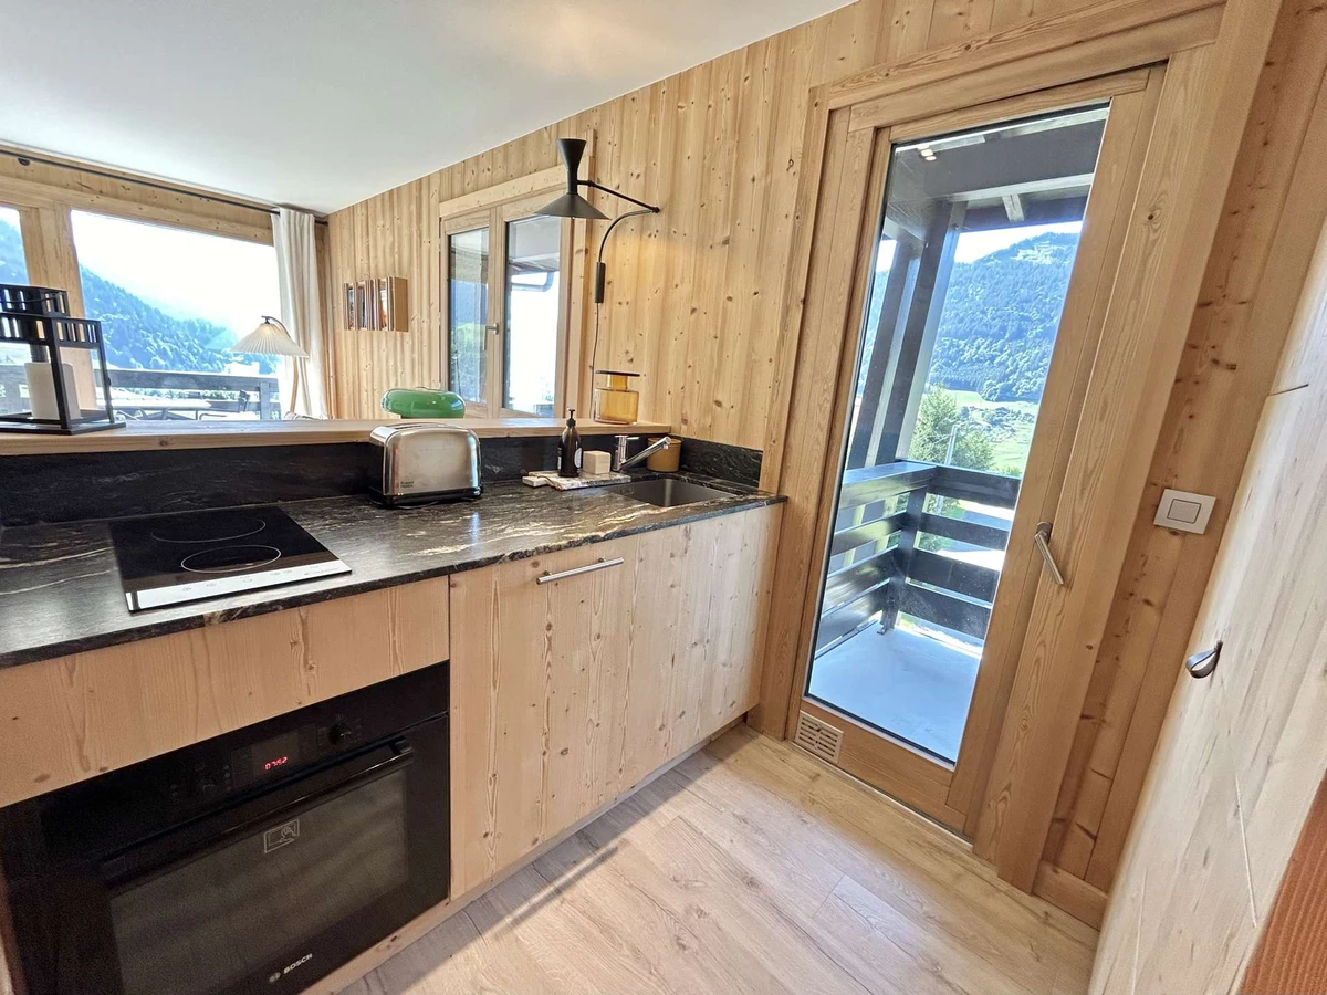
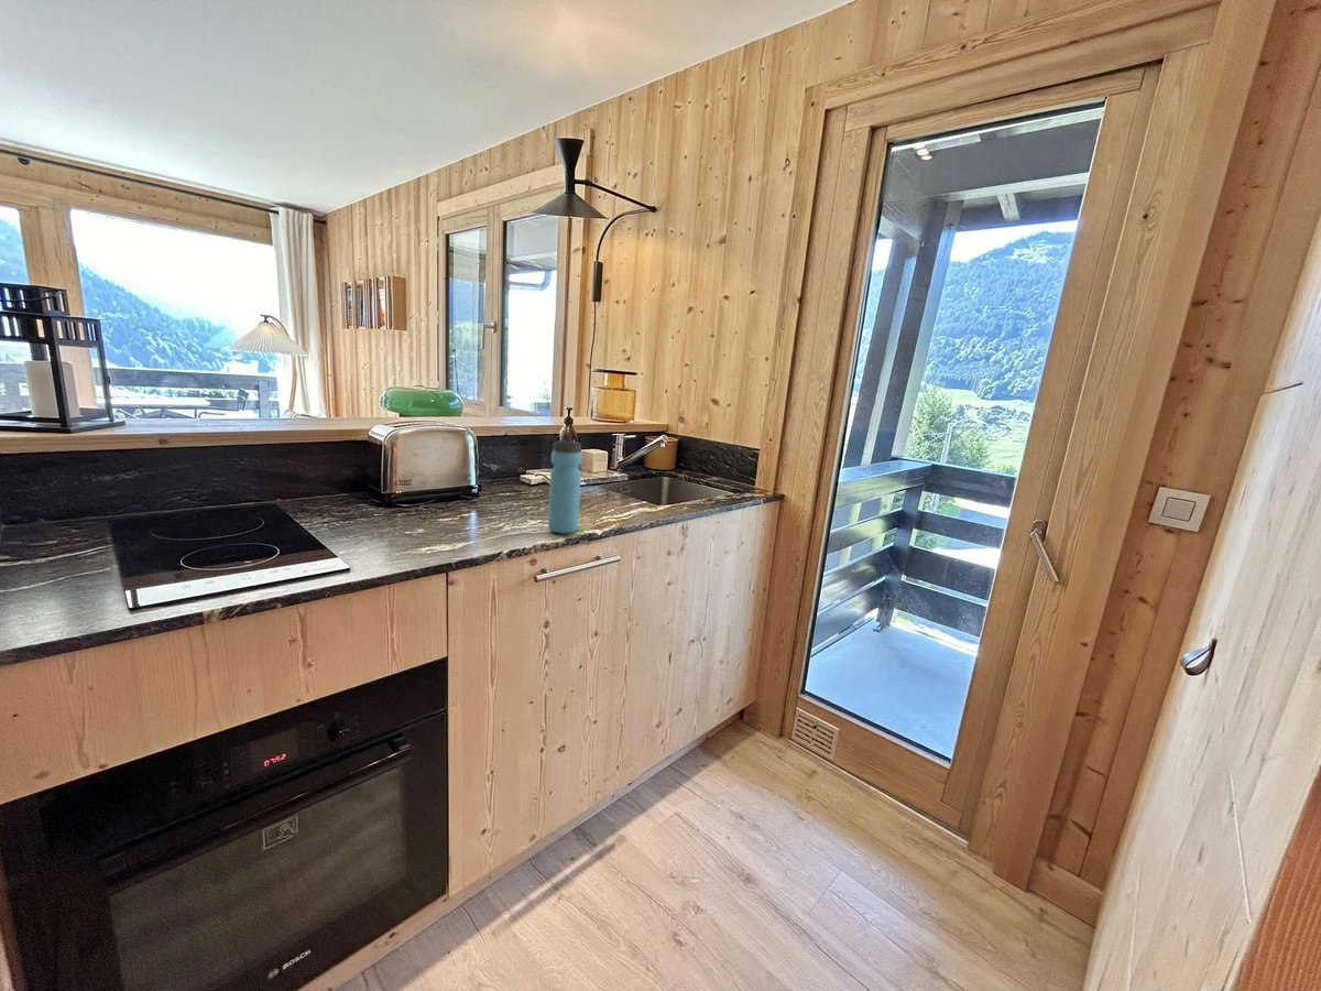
+ water bottle (565, 482)
